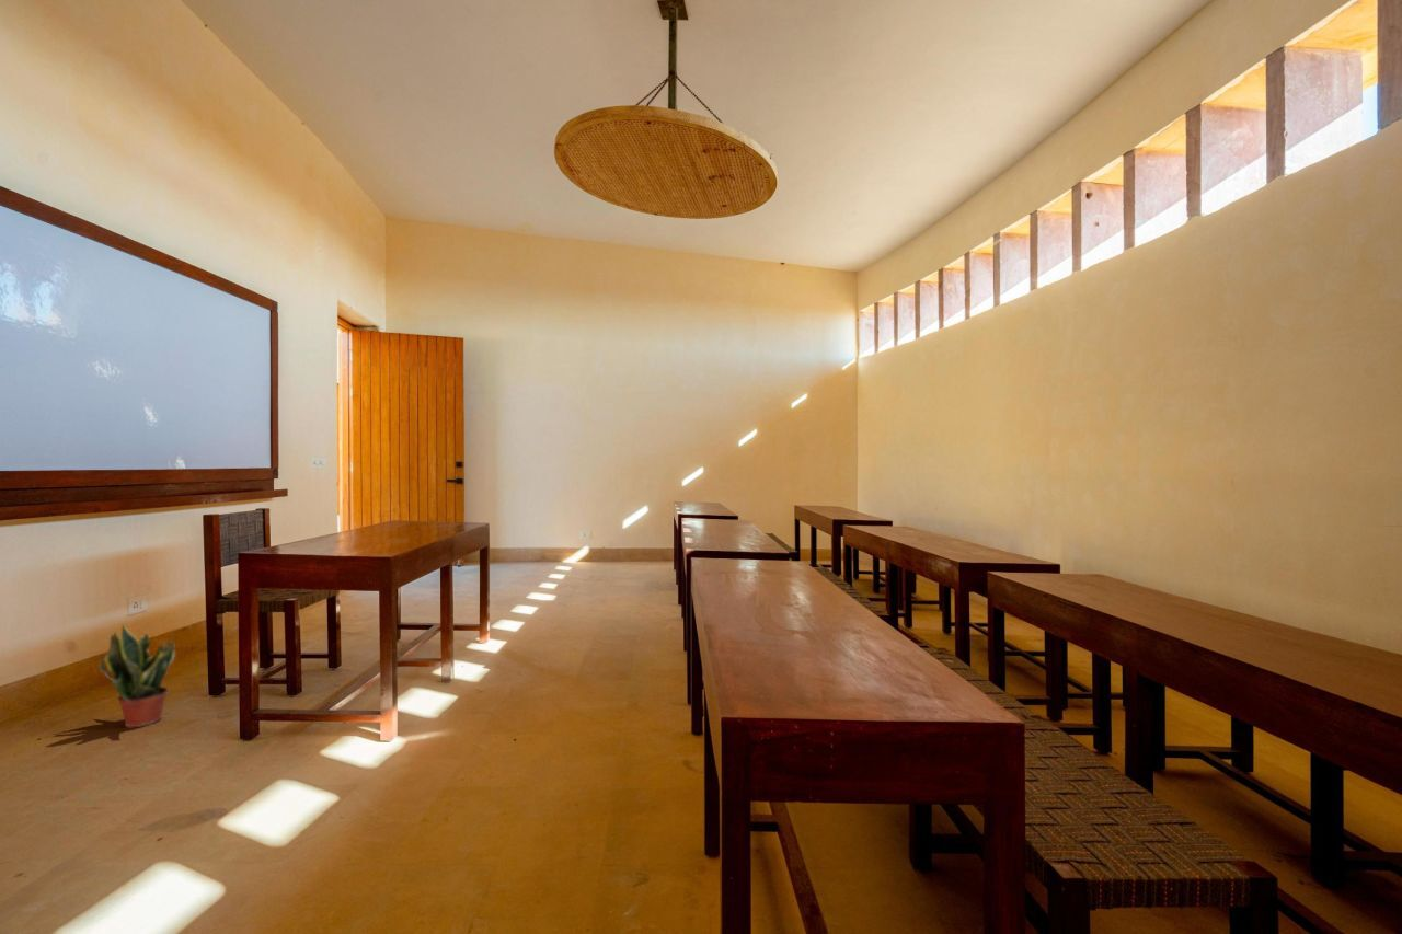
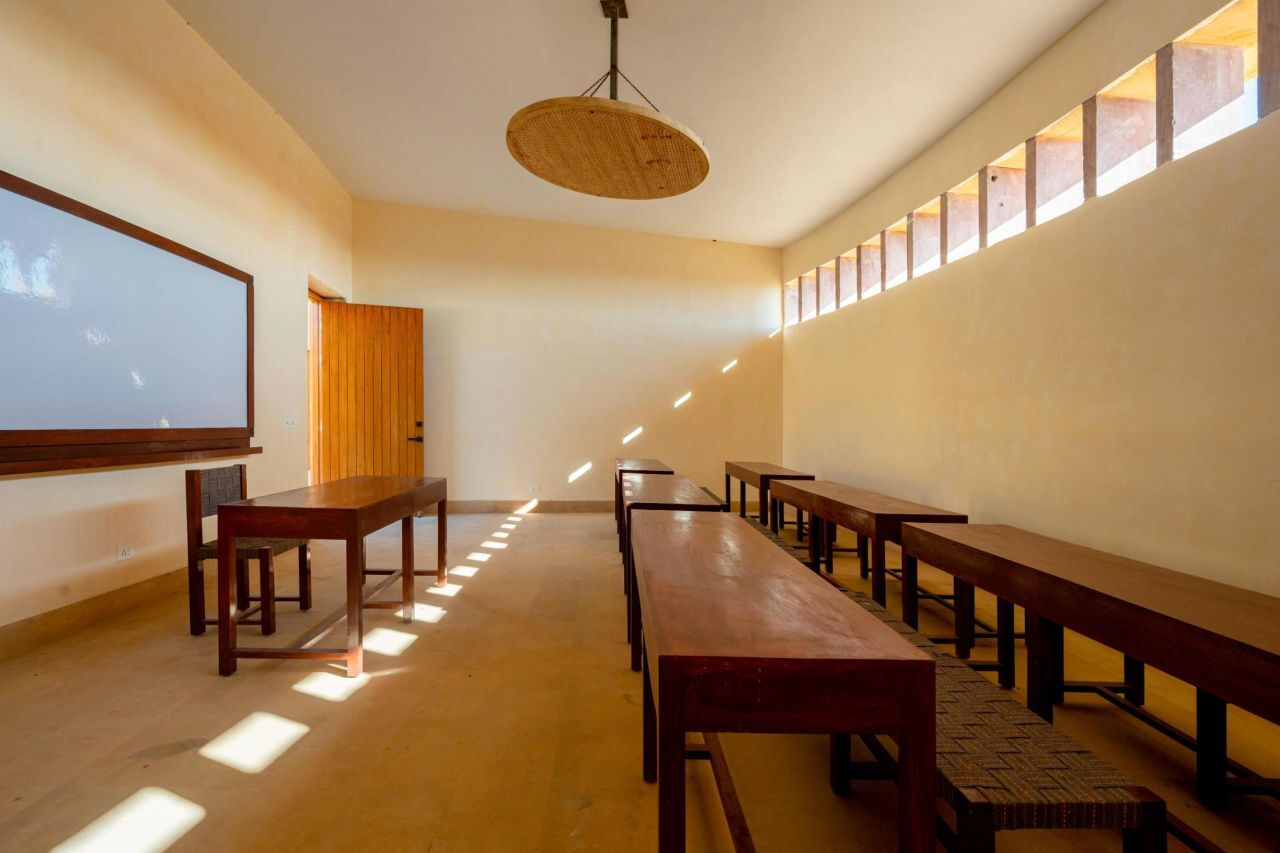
- potted plant (150, 668)
